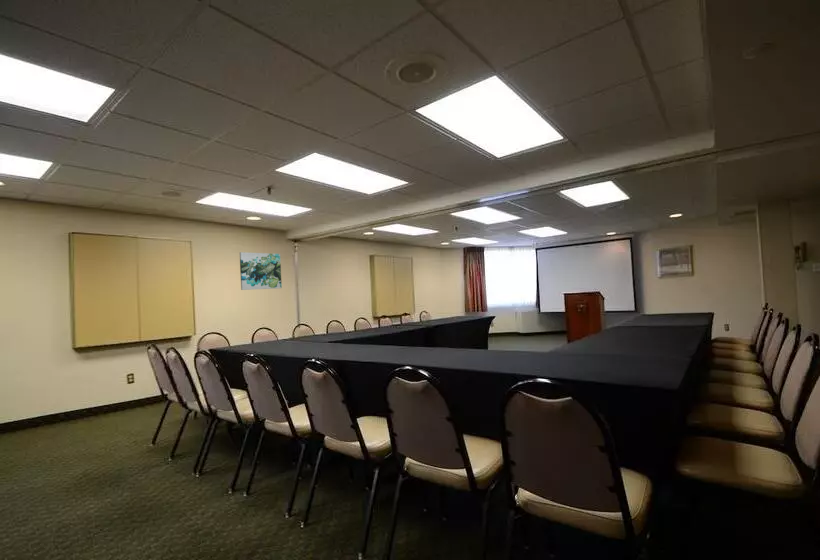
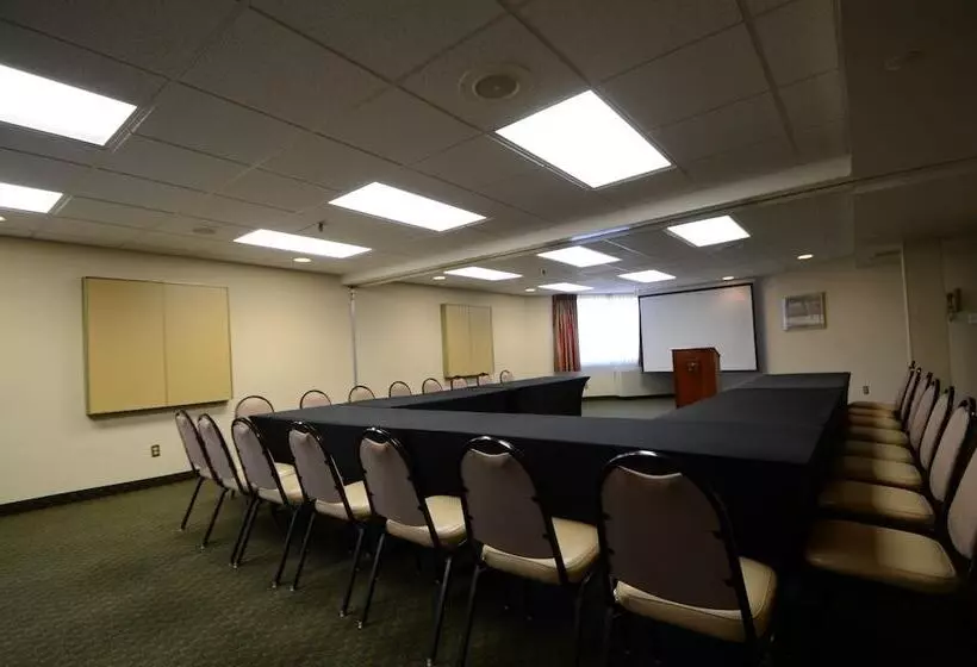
- wall art (261, 271)
